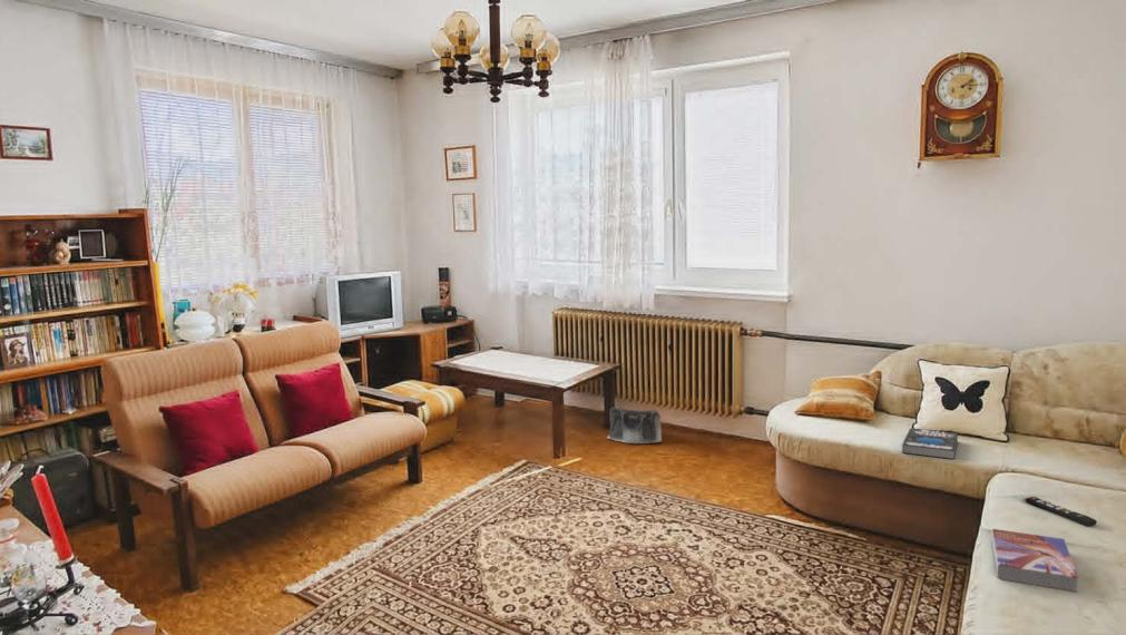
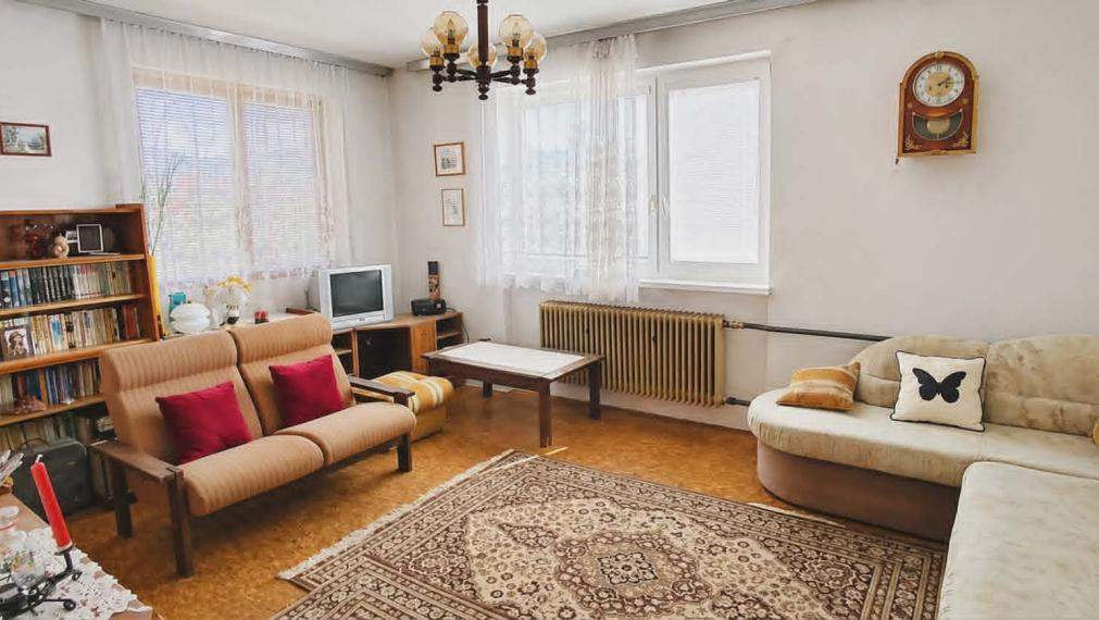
- book (930, 442)
- saddlebag (635, 422)
- remote control (1059, 510)
- textbook (1031, 557)
